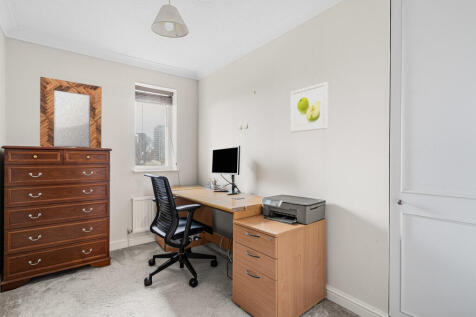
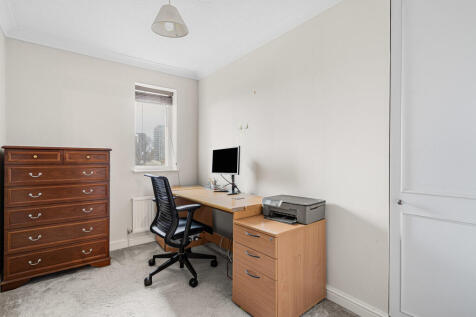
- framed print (307, 109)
- home mirror (72, 119)
